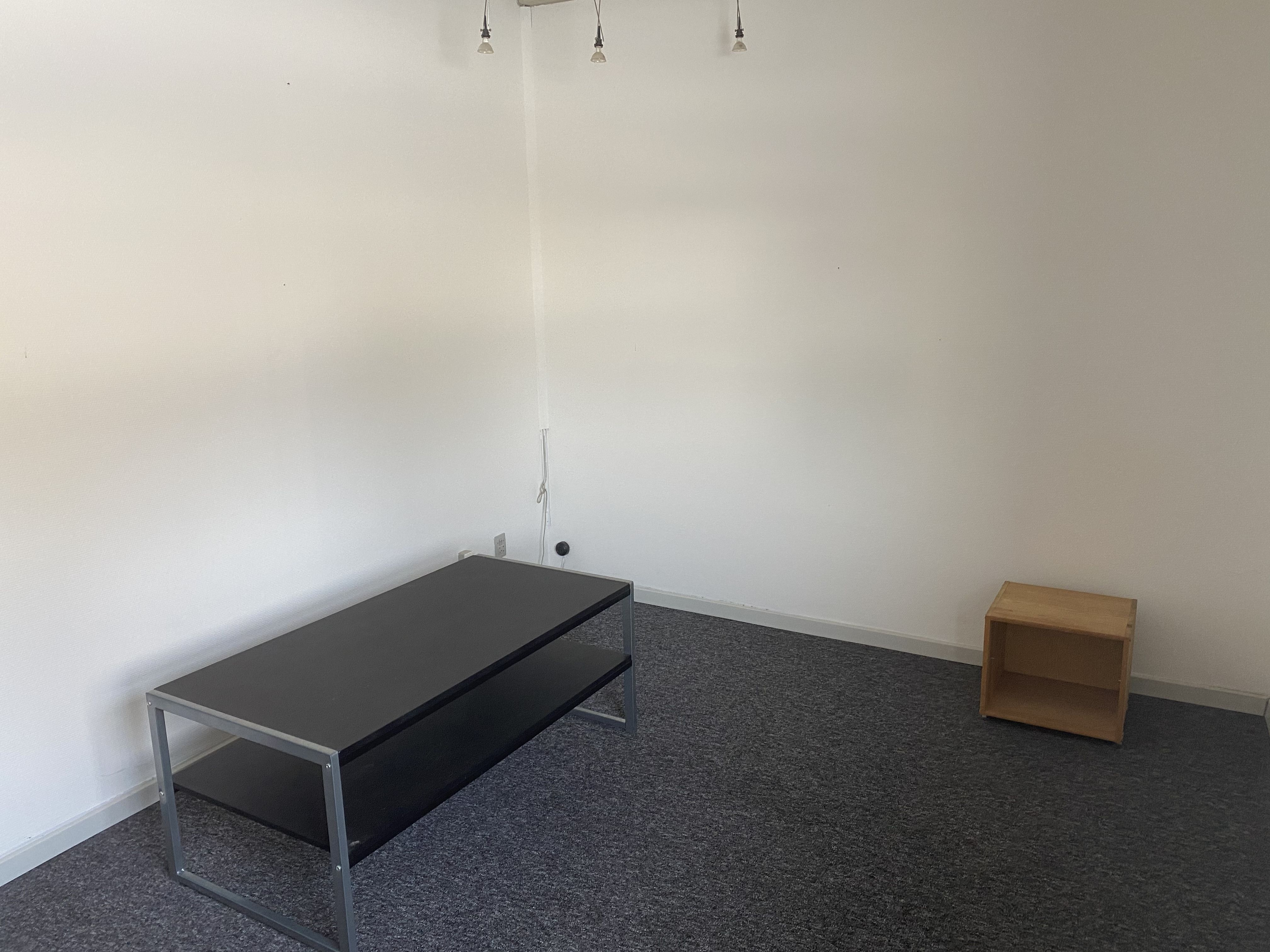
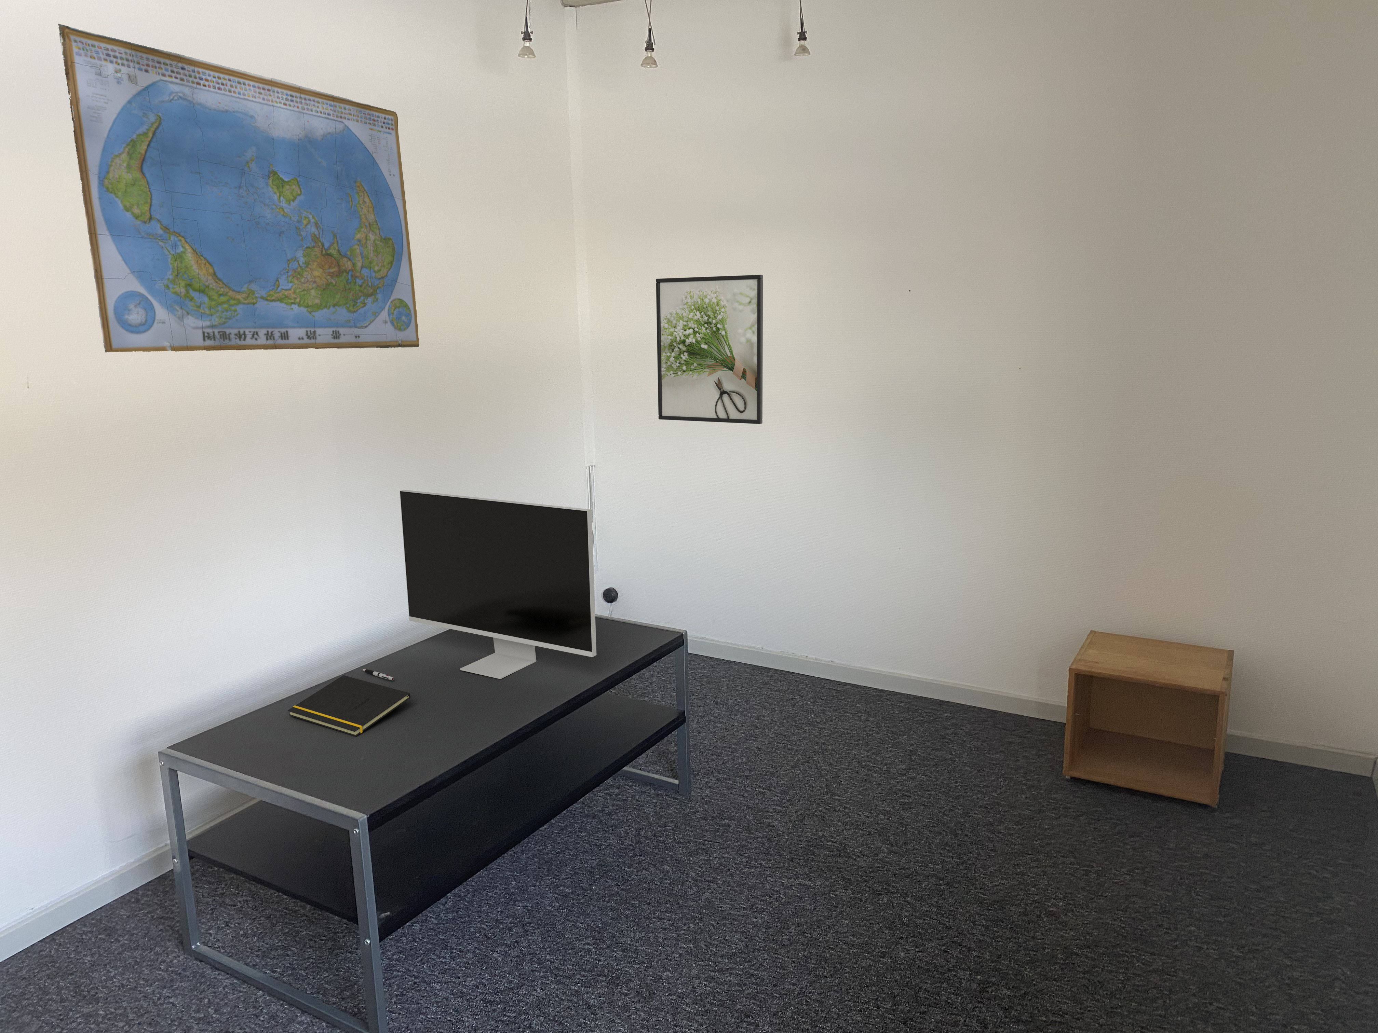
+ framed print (709, 350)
+ notepad (349, 704)
+ world map (273, 216)
+ monitor (494, 584)
+ pen (377, 674)
